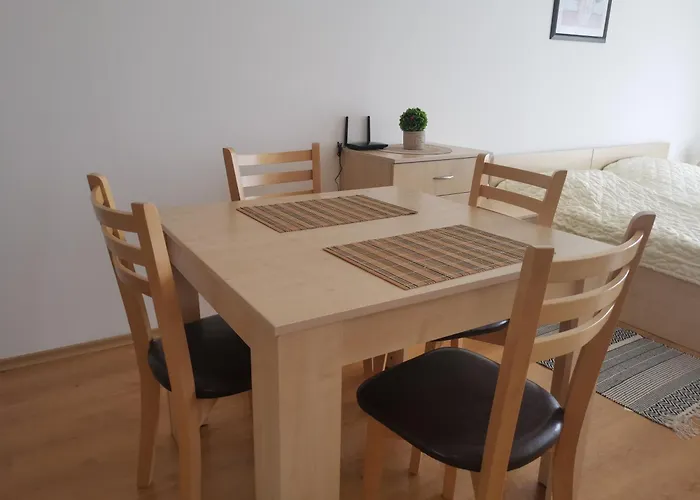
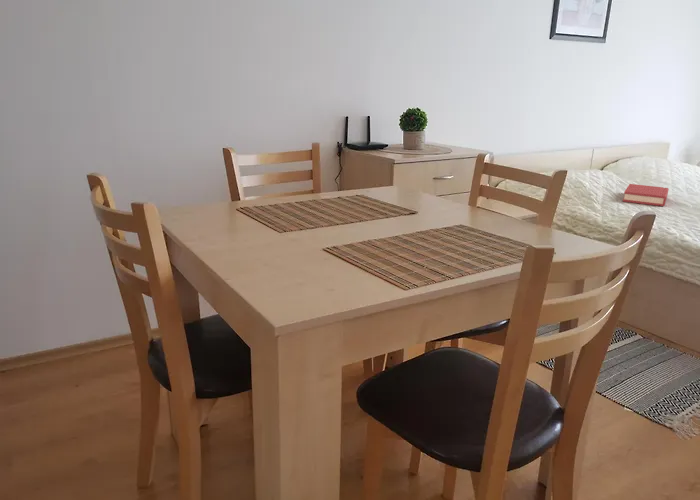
+ hardback book (646, 194)
